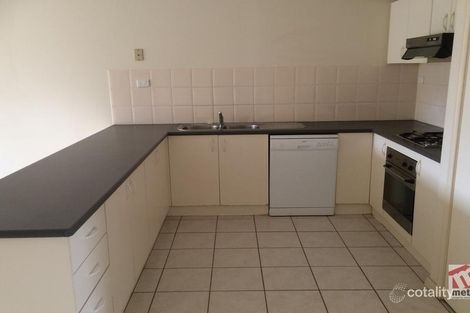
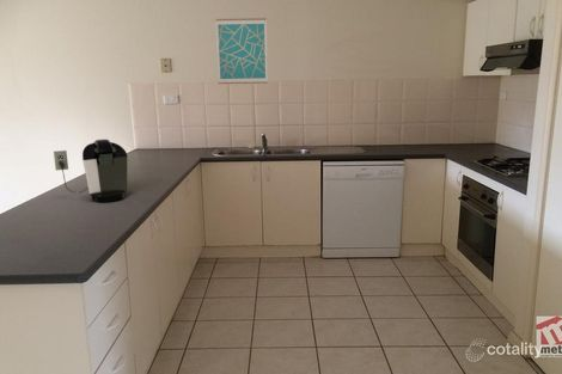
+ coffee maker (93, 170)
+ wall art (242, 51)
